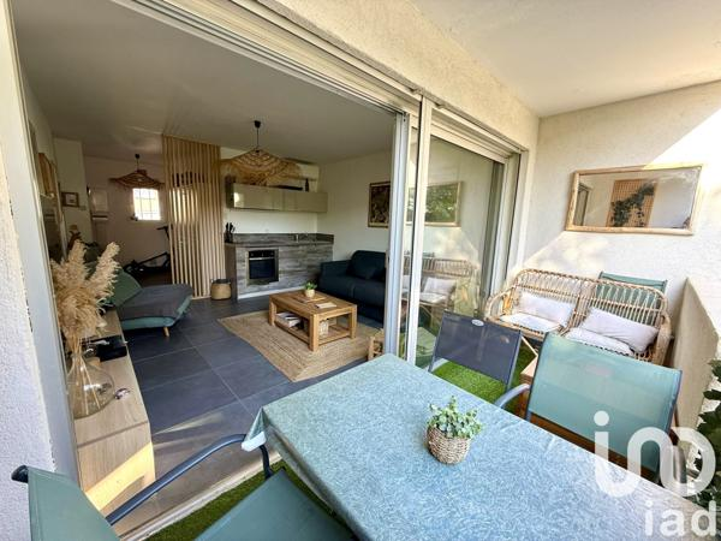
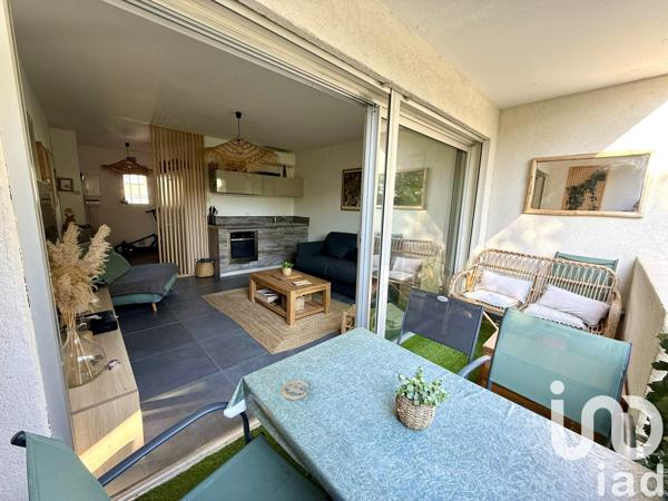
+ coaster (295, 389)
